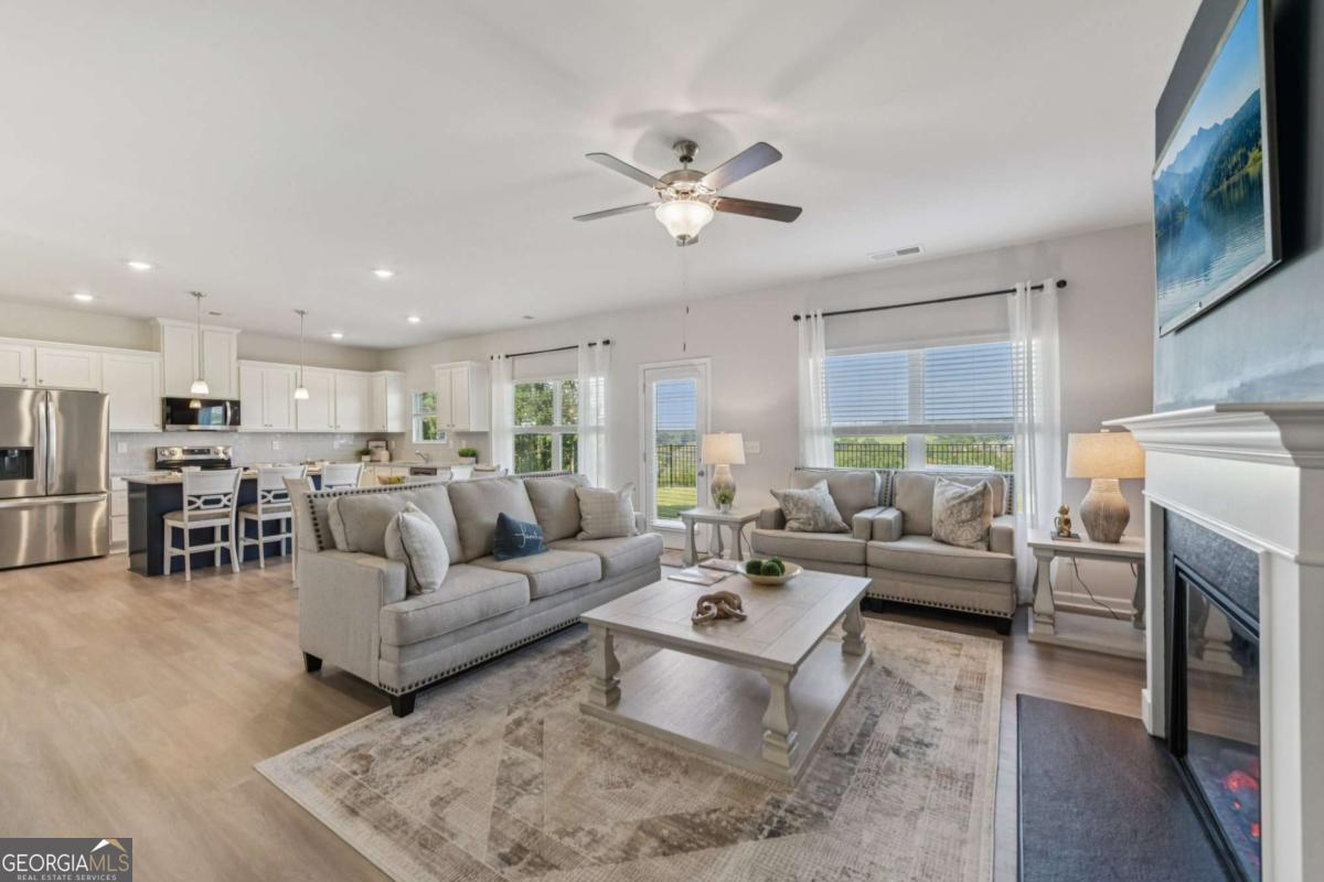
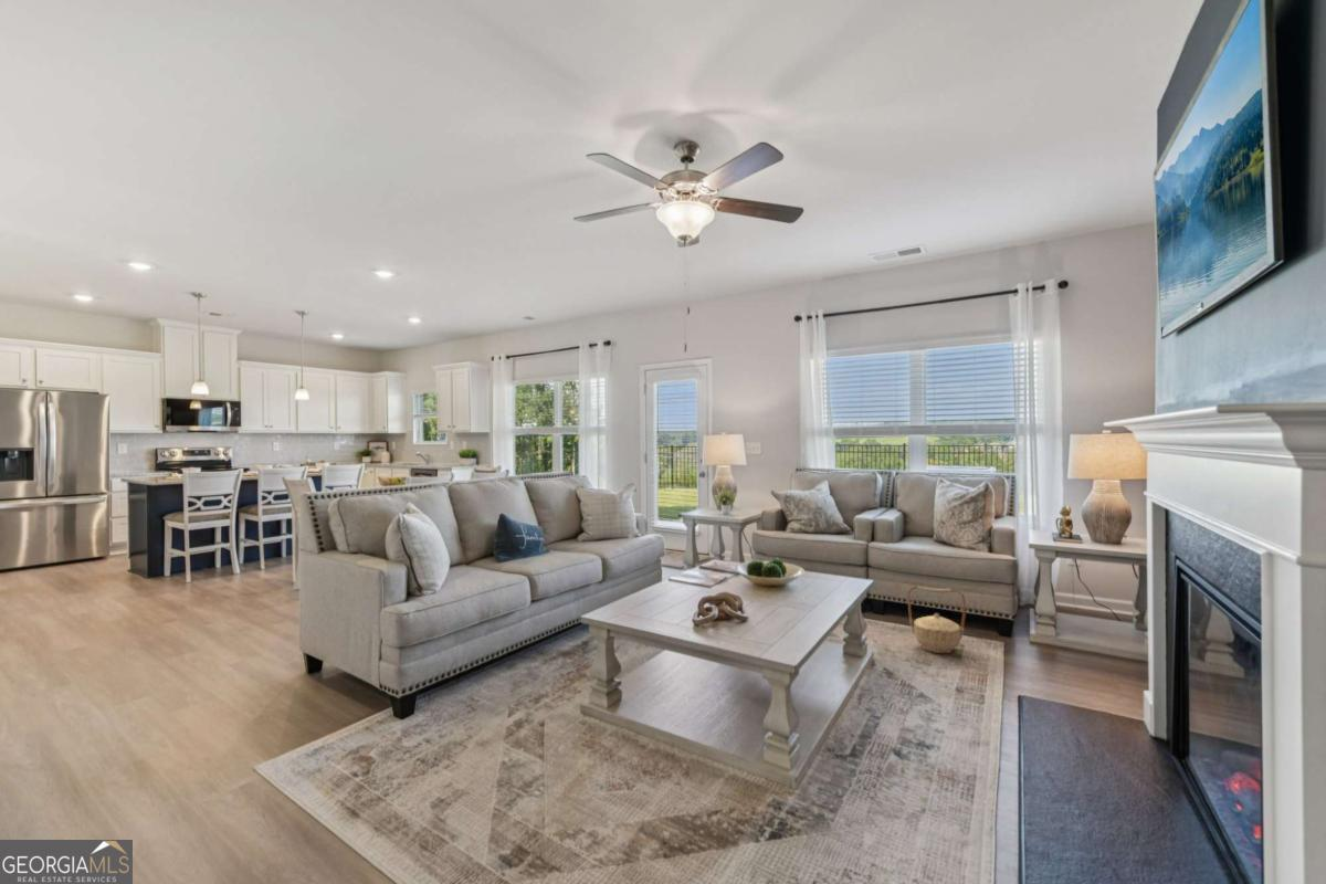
+ basket (936, 617)
